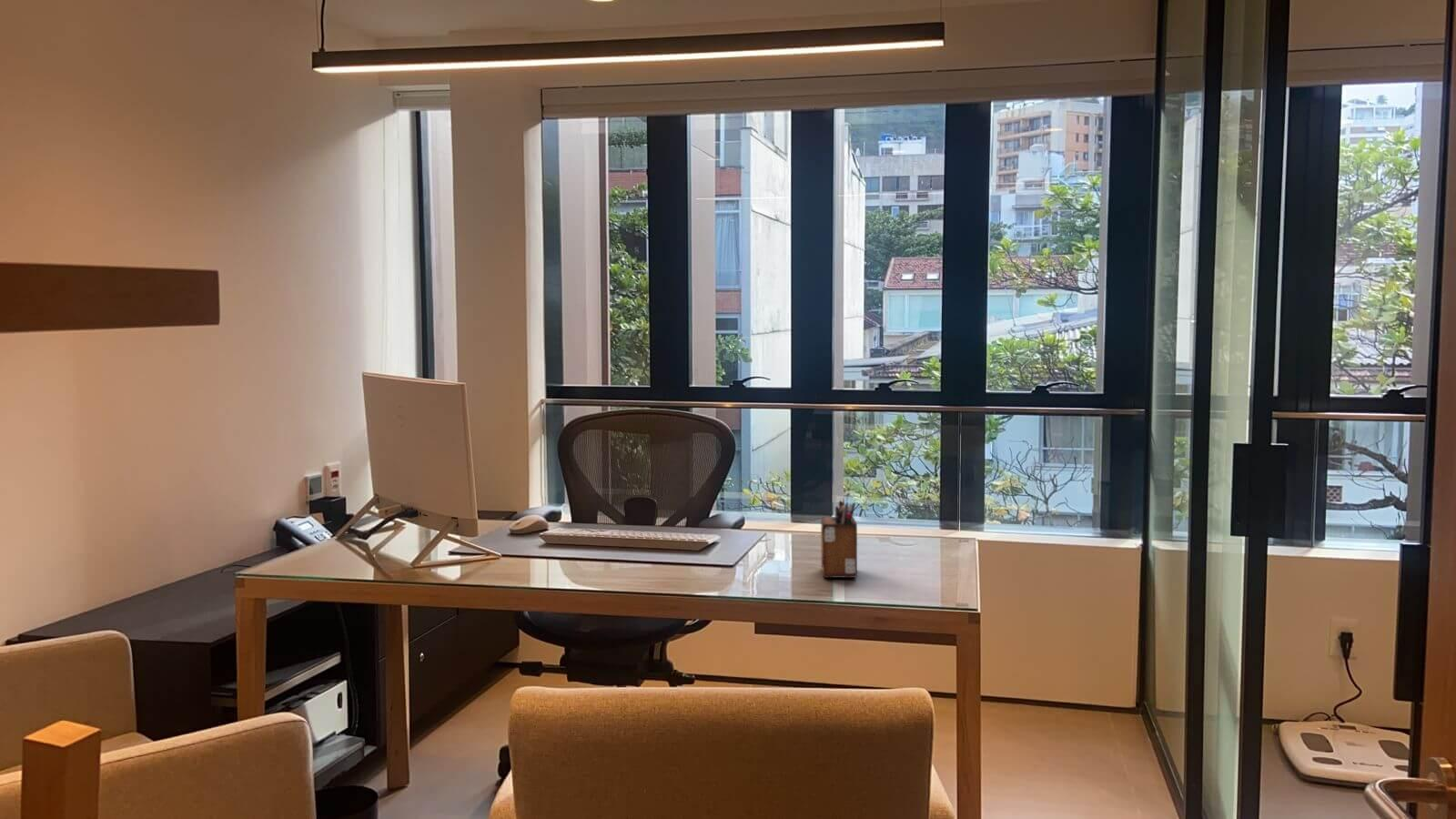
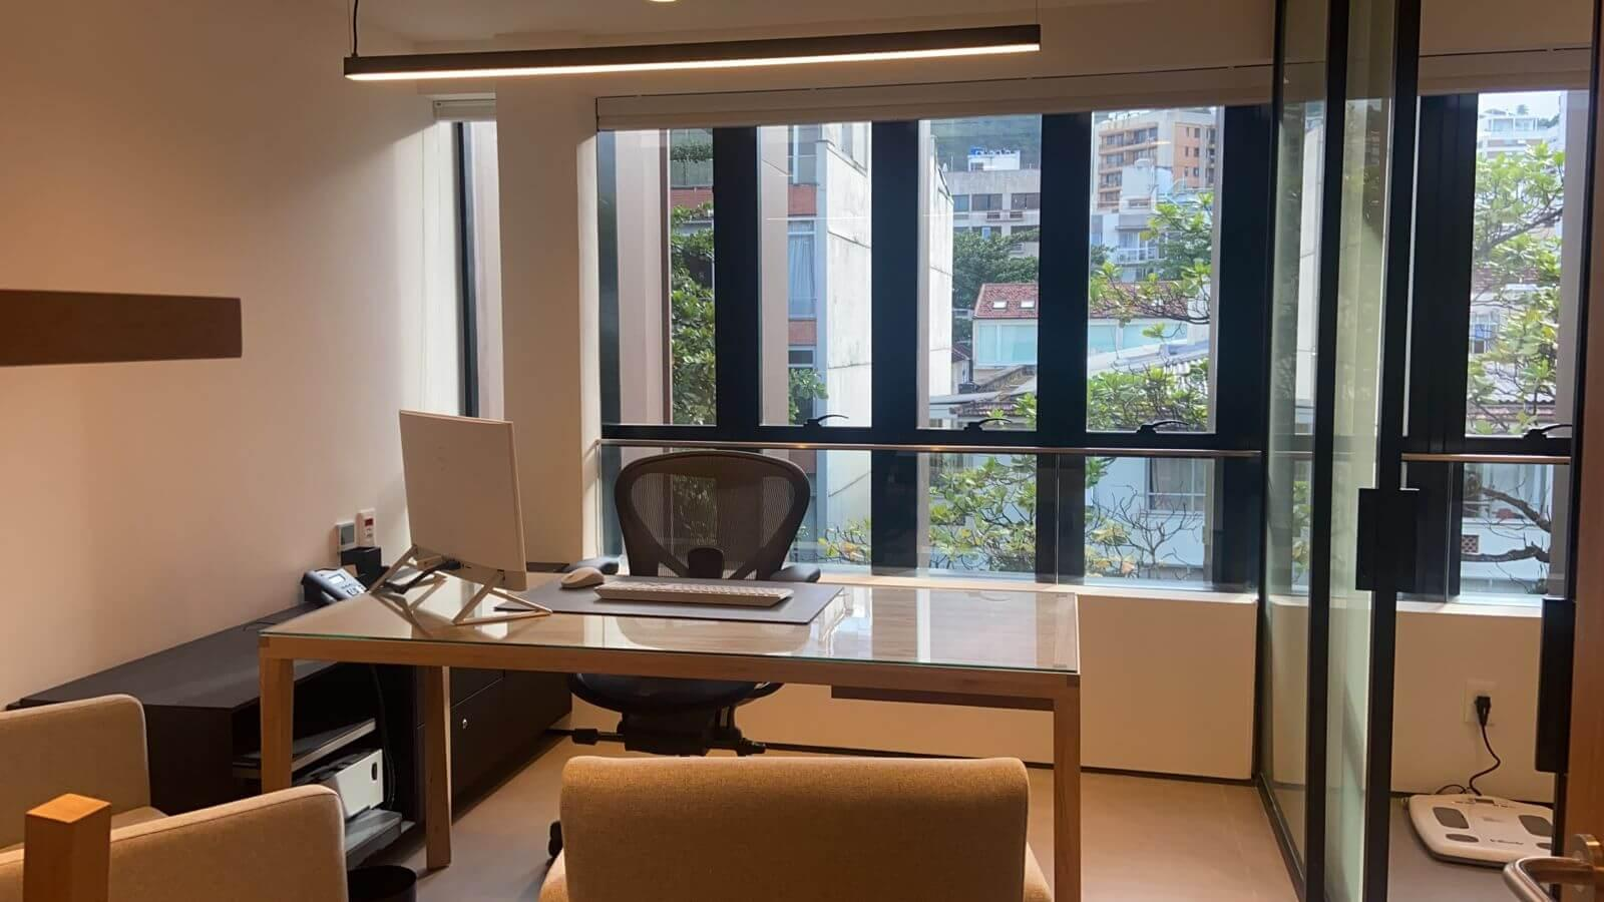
- desk organizer (838, 536)
